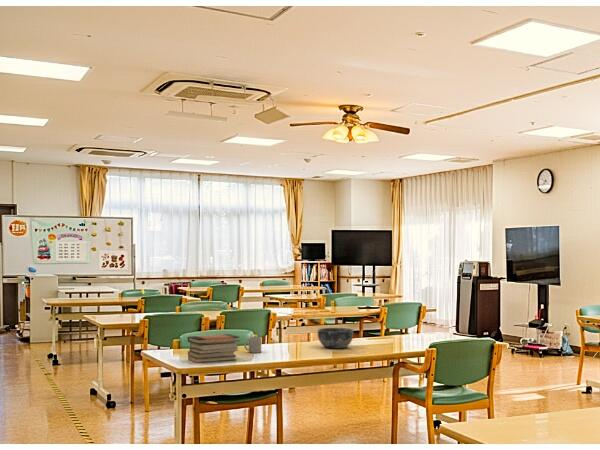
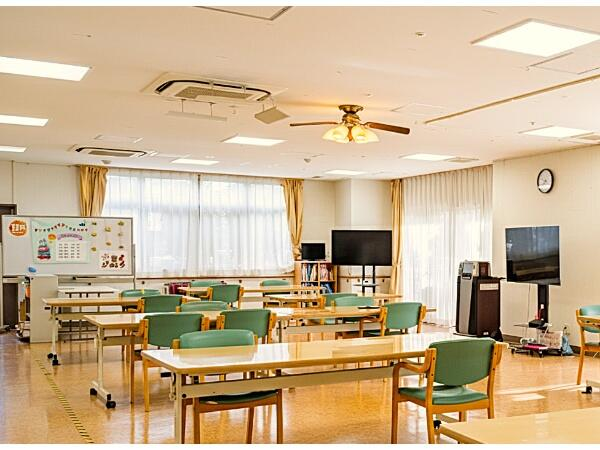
- bowl (335, 338)
- book stack (213, 348)
- mug (252, 344)
